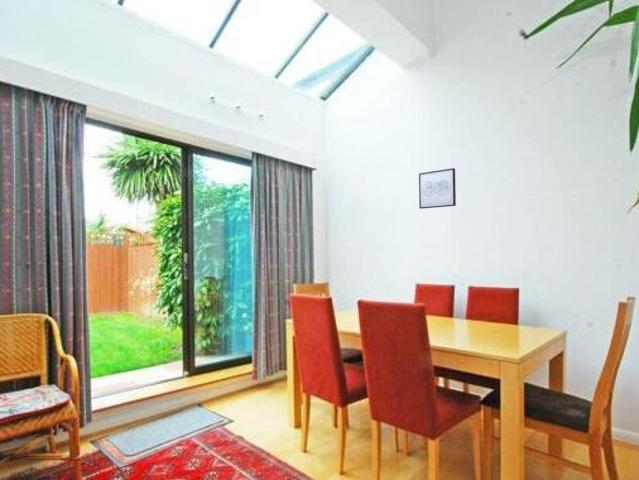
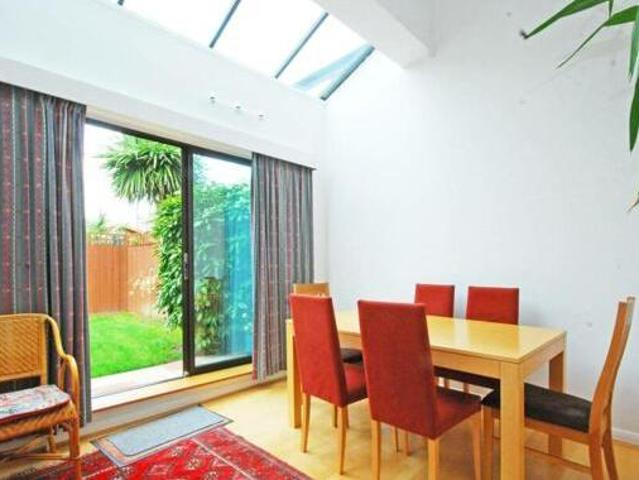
- wall art (436, 189)
